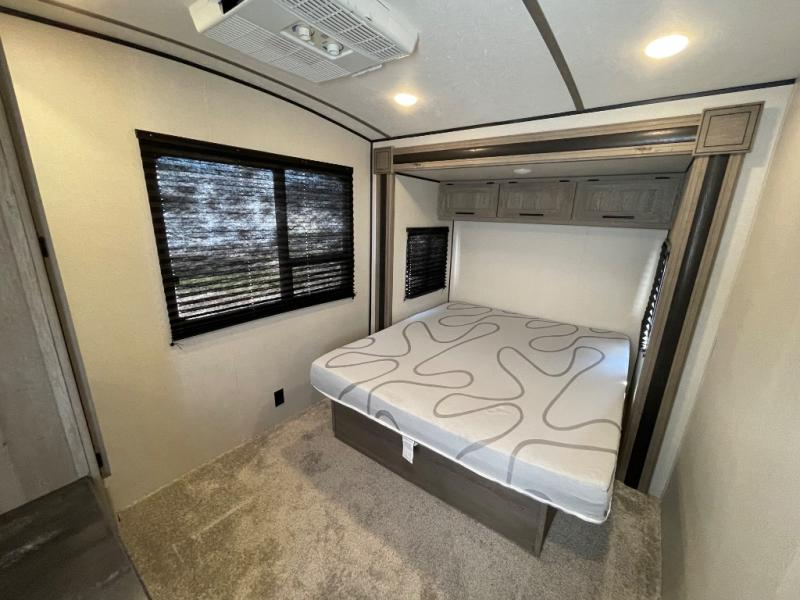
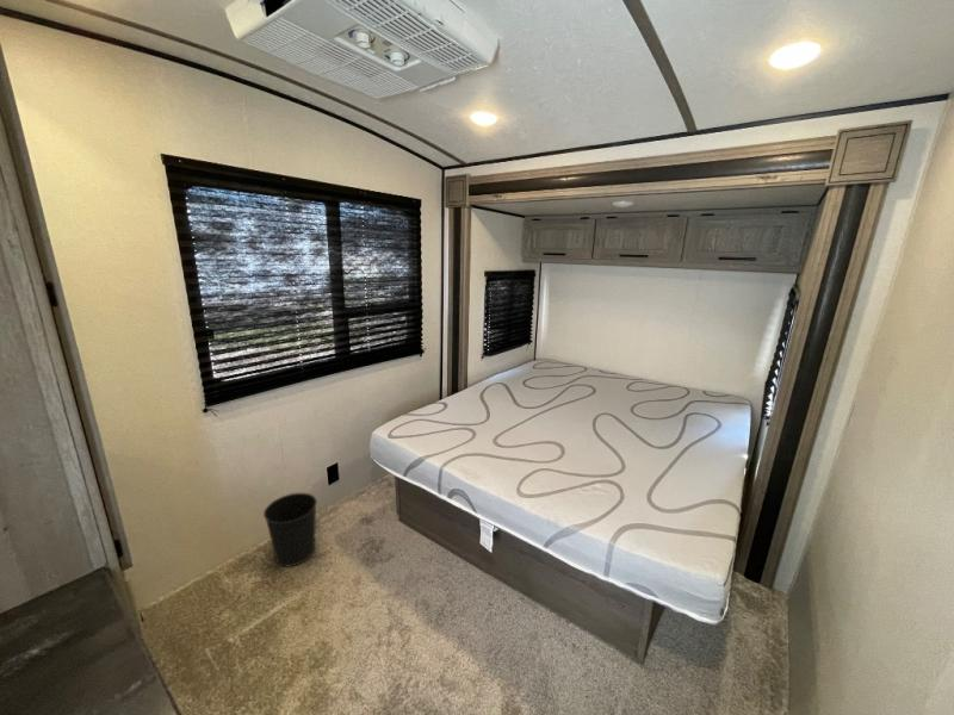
+ wastebasket (293, 529)
